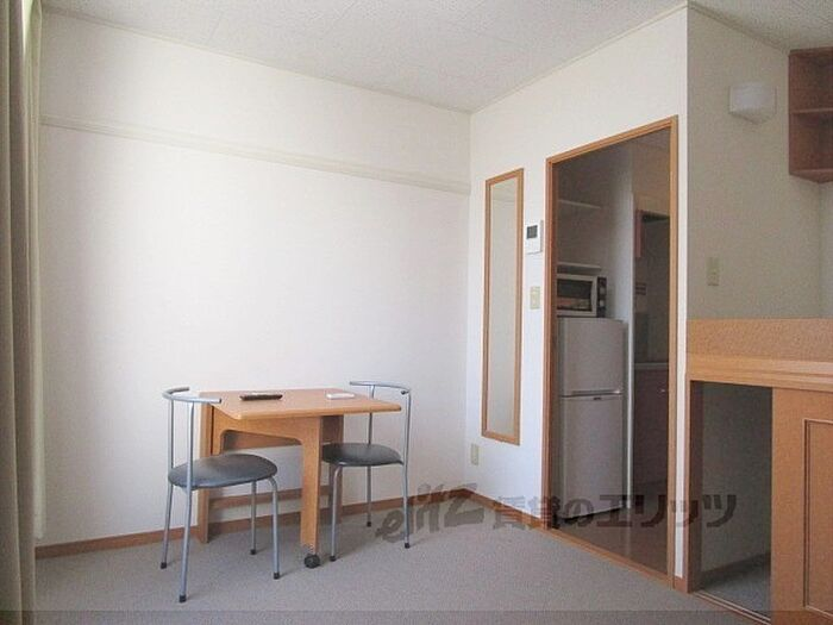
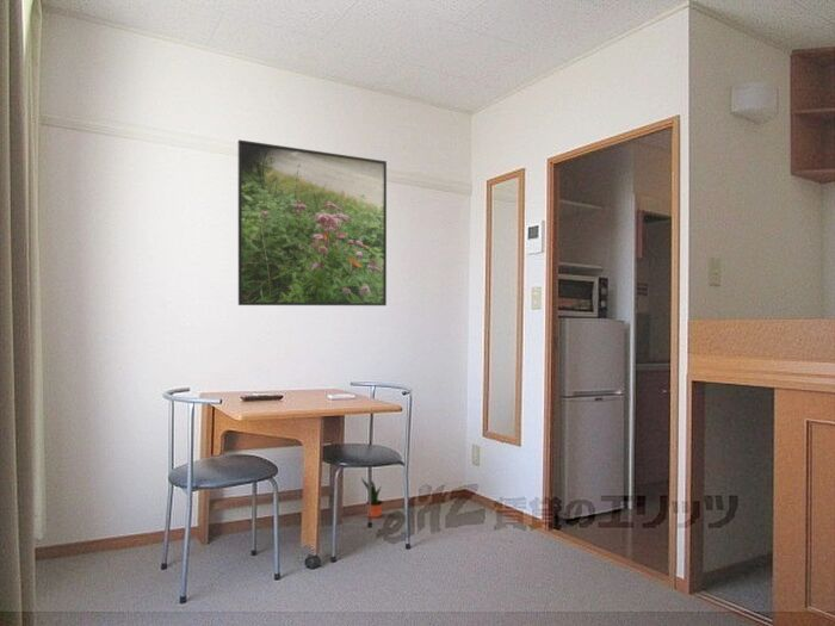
+ potted plant (371, 495)
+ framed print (316, 228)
